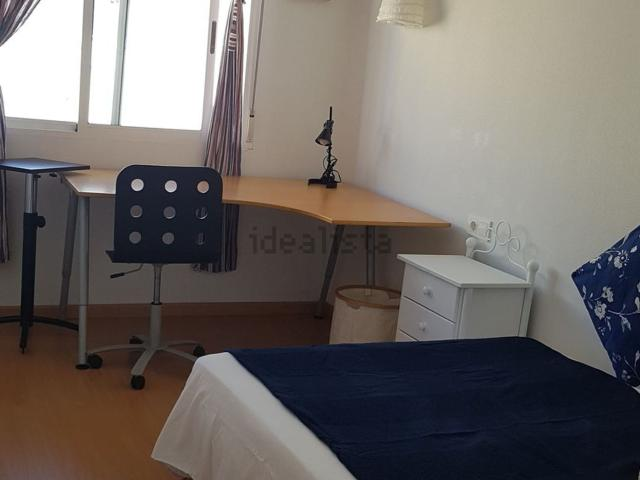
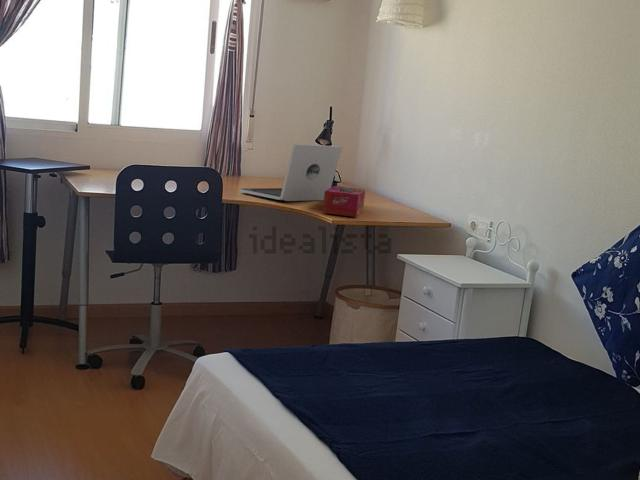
+ laptop (290, 169)
+ tissue box (344, 200)
